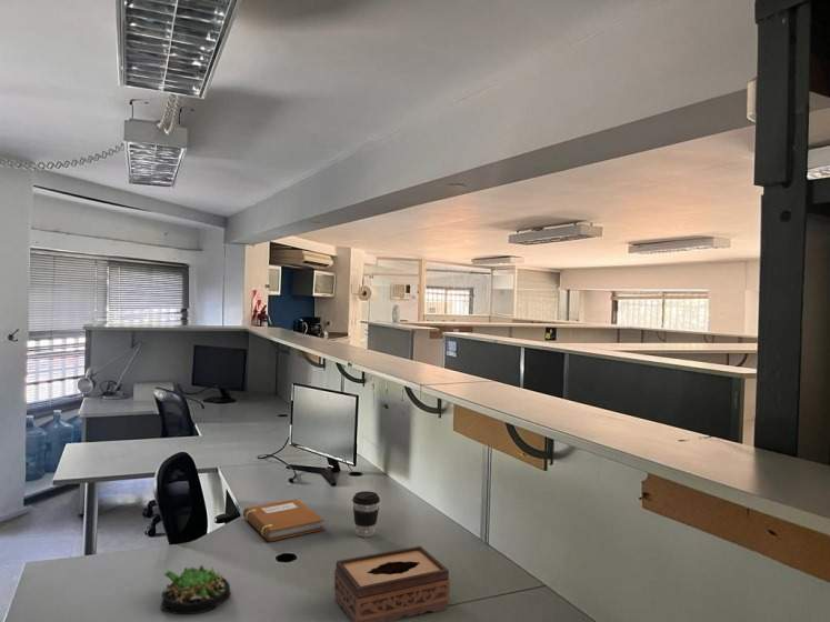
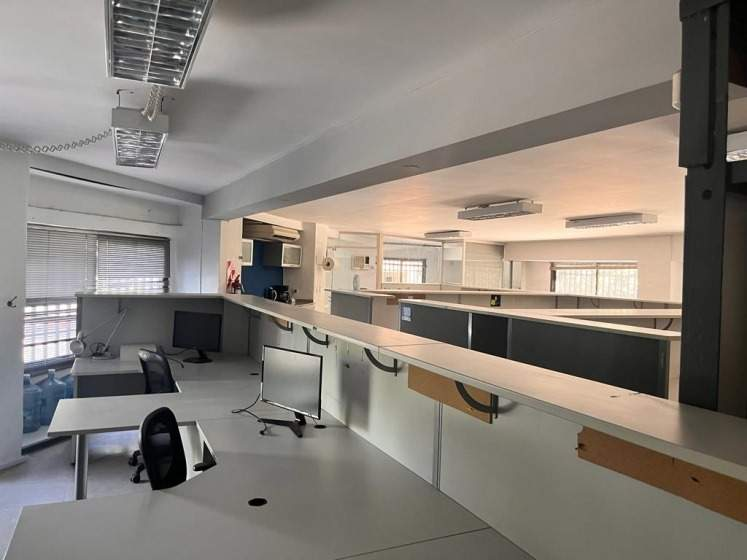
- tissue box (391, 584)
- succulent plant (193, 584)
- coffee cup (366, 513)
- notebook (281, 518)
